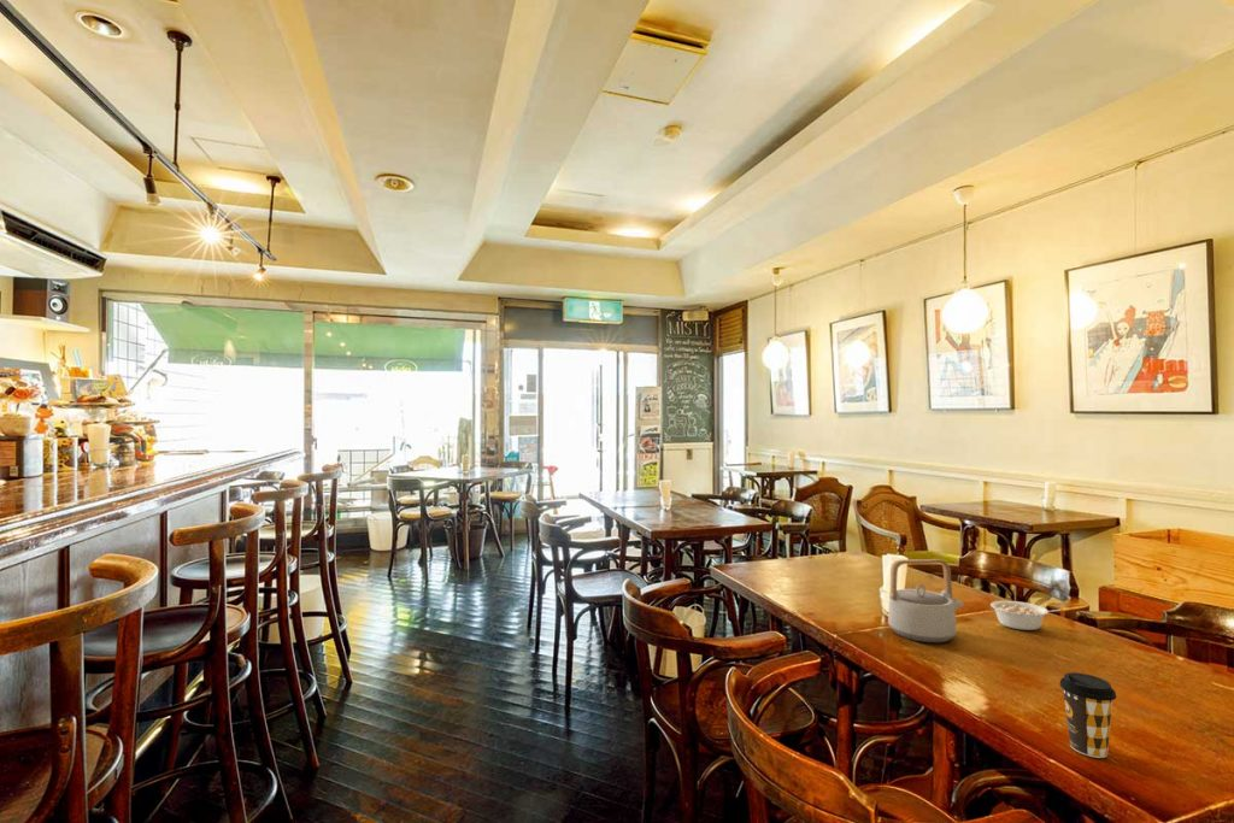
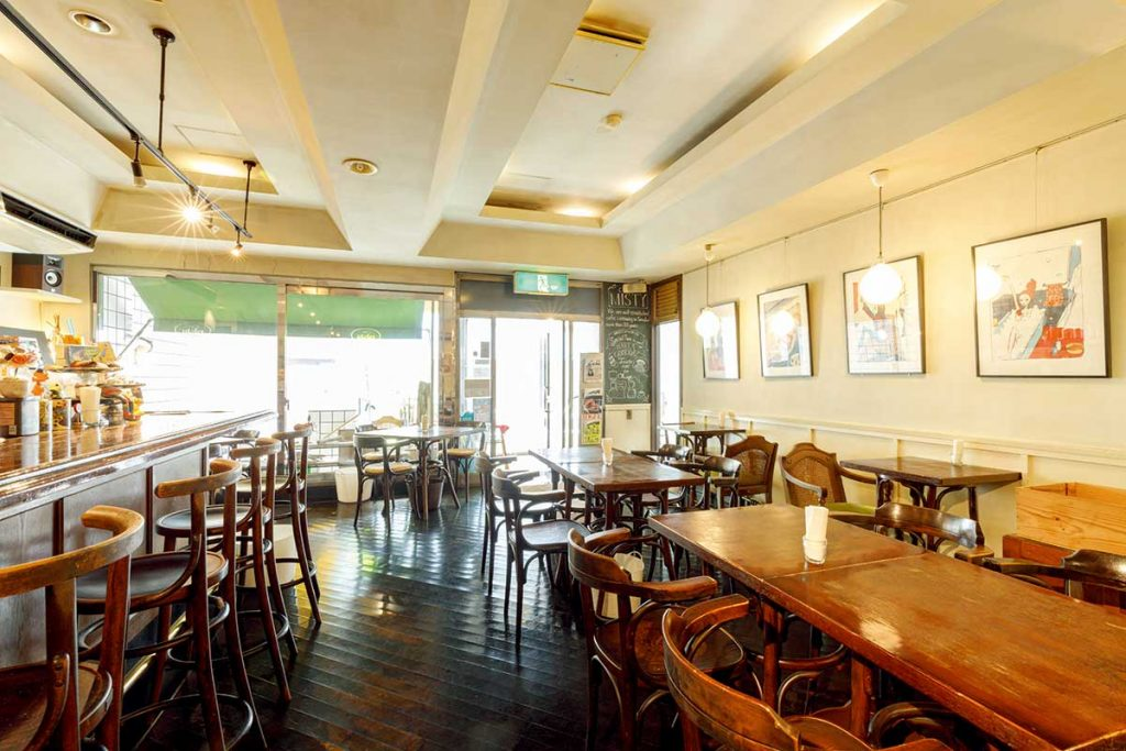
- coffee cup (1087, 715)
- legume (1021, 613)
- teapot (926, 595)
